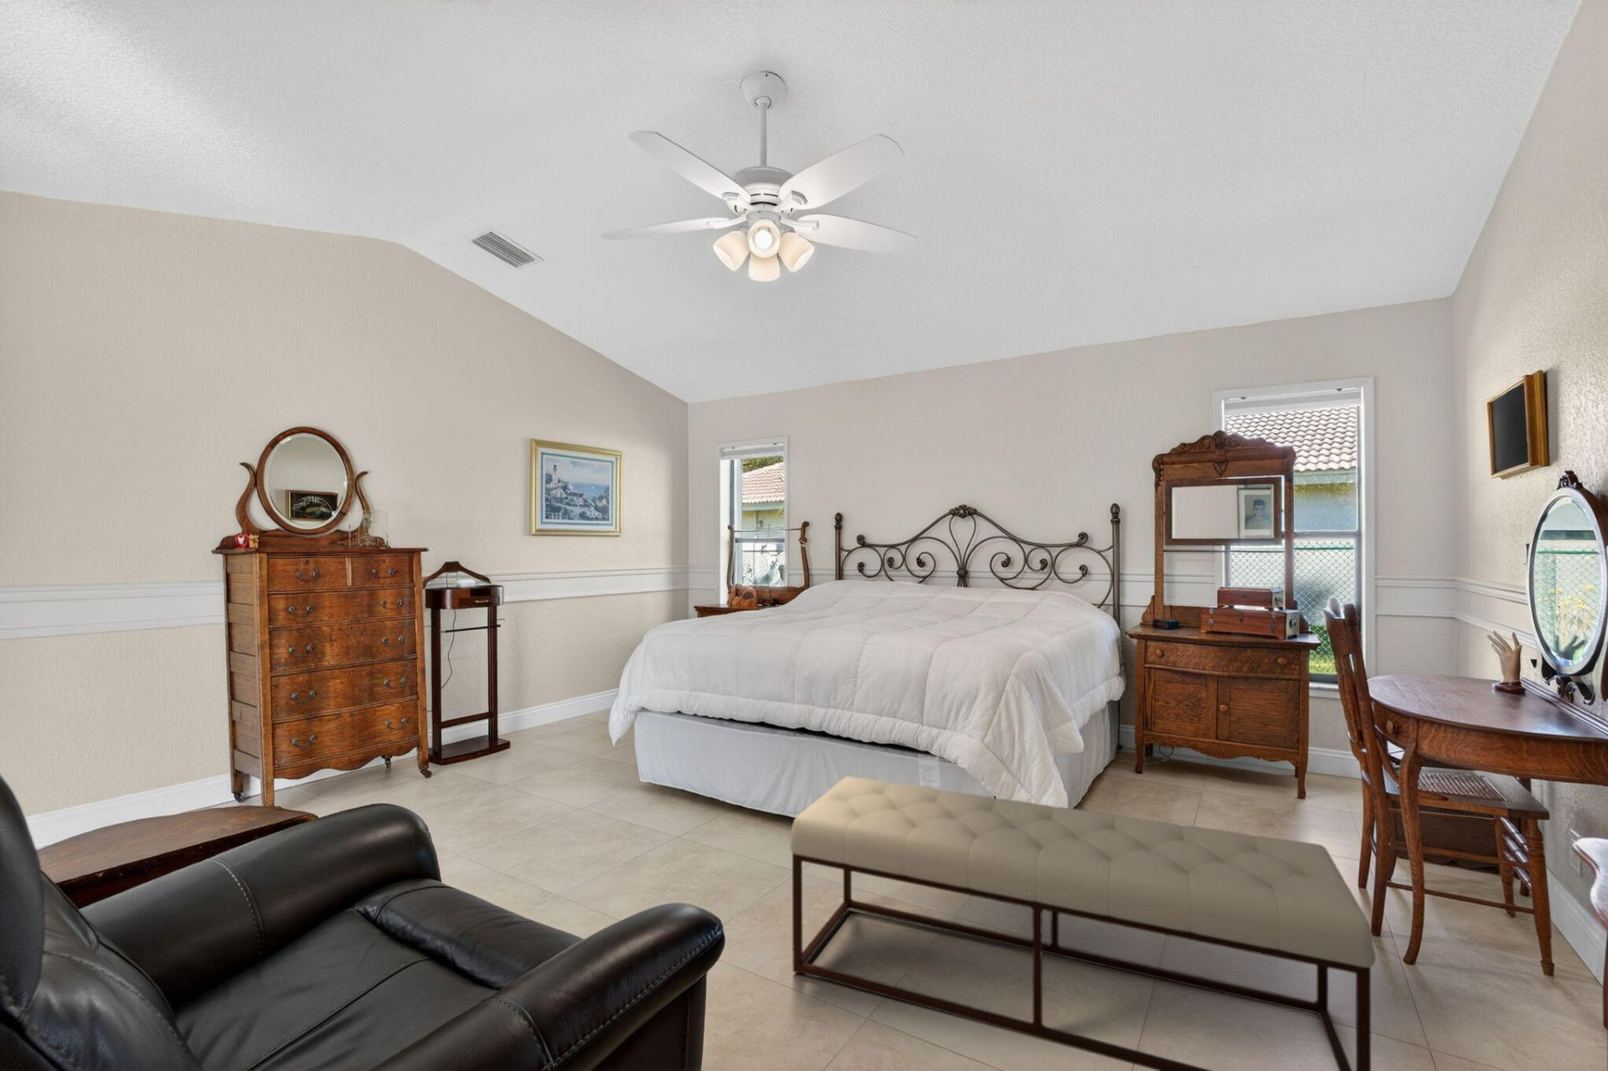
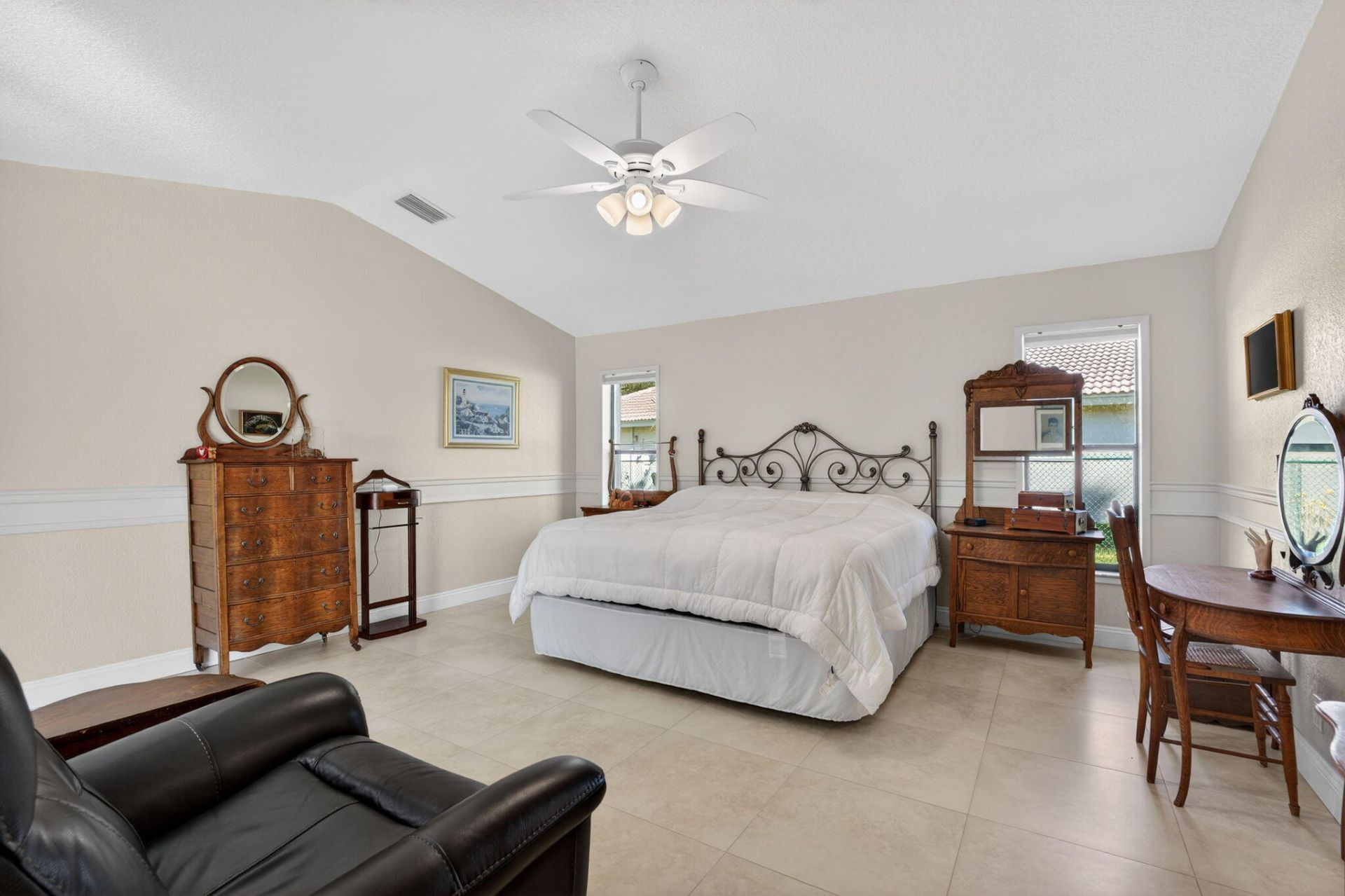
- bench (1047, 910)
